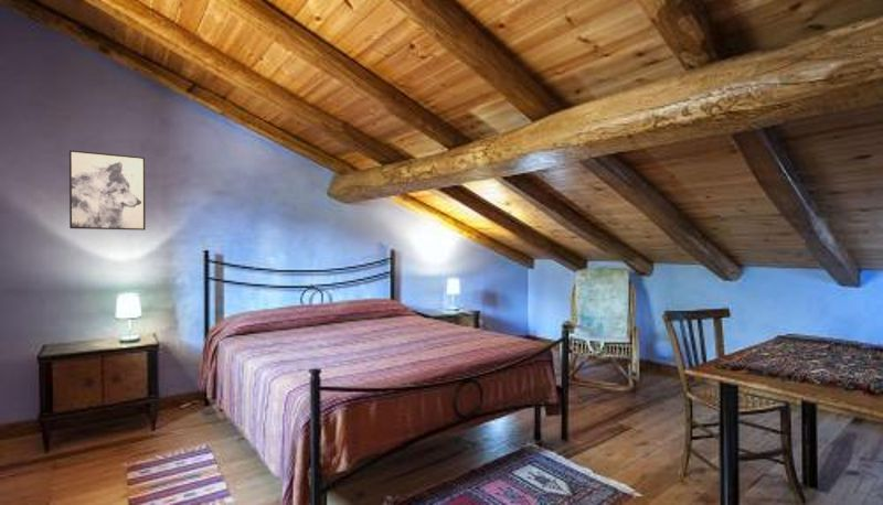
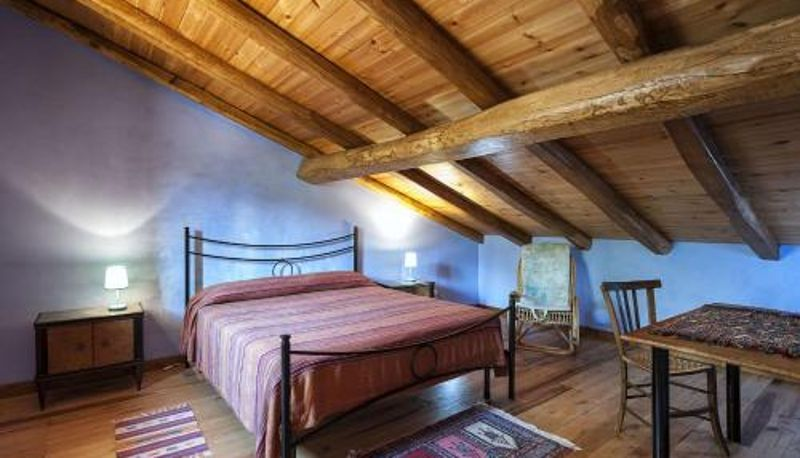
- wall art (108, 191)
